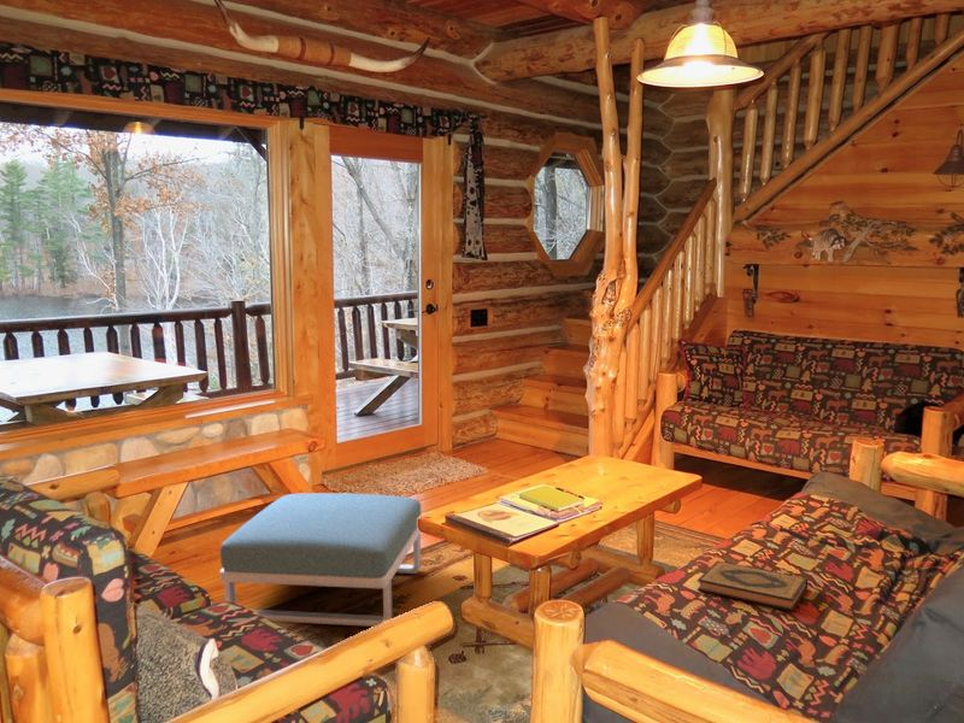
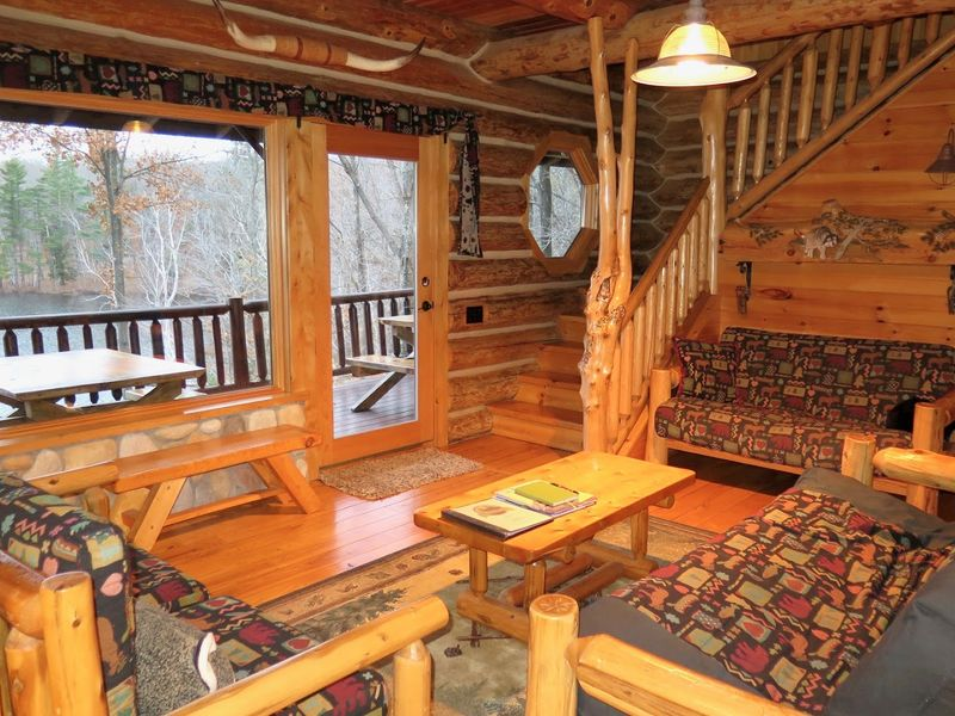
- footstool (329, 551)
- hardback book (752, 583)
